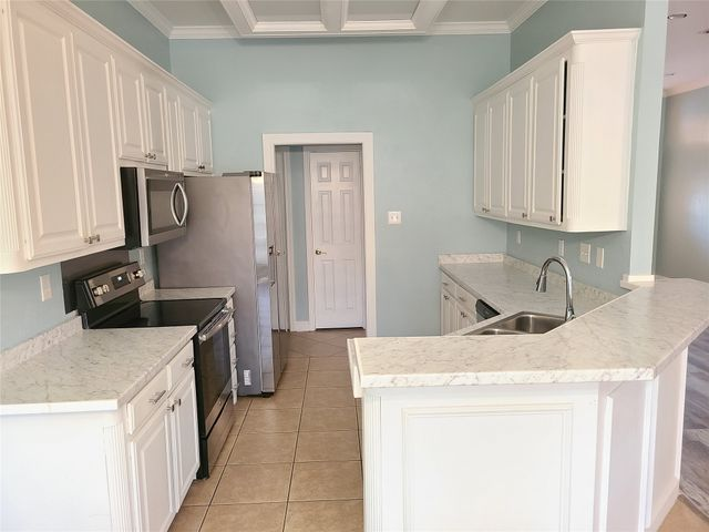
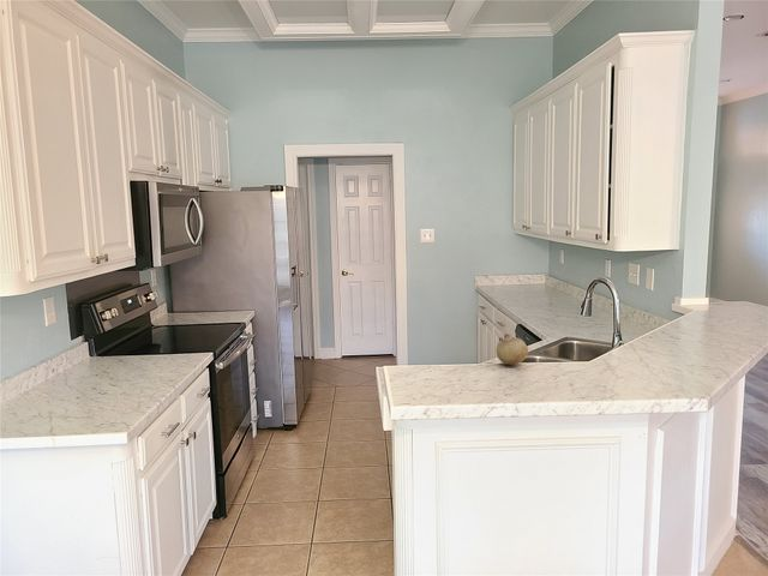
+ fruit (511, 349)
